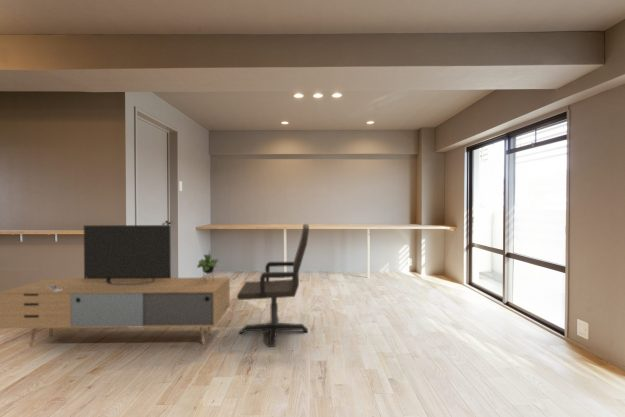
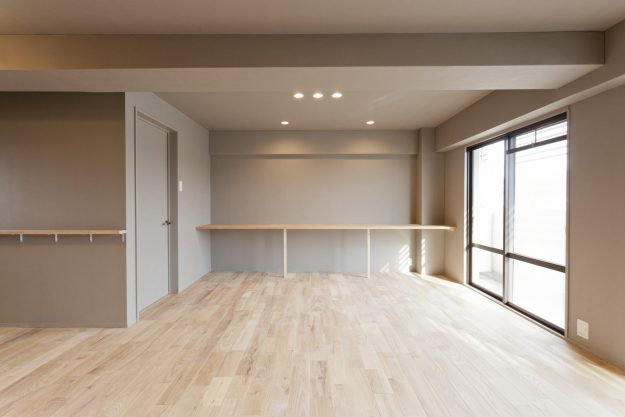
- office chair (274, 277)
- media console (125, 282)
